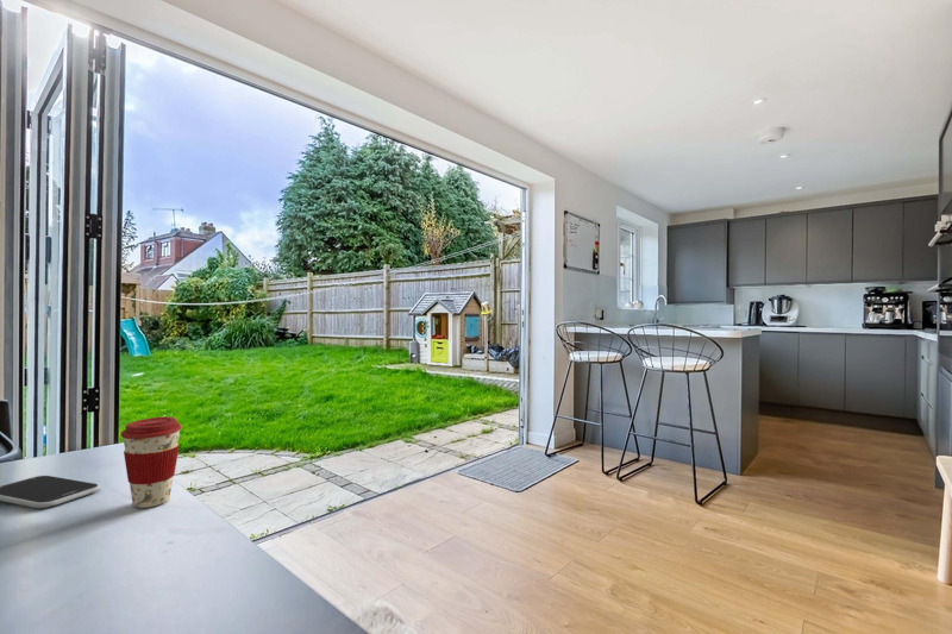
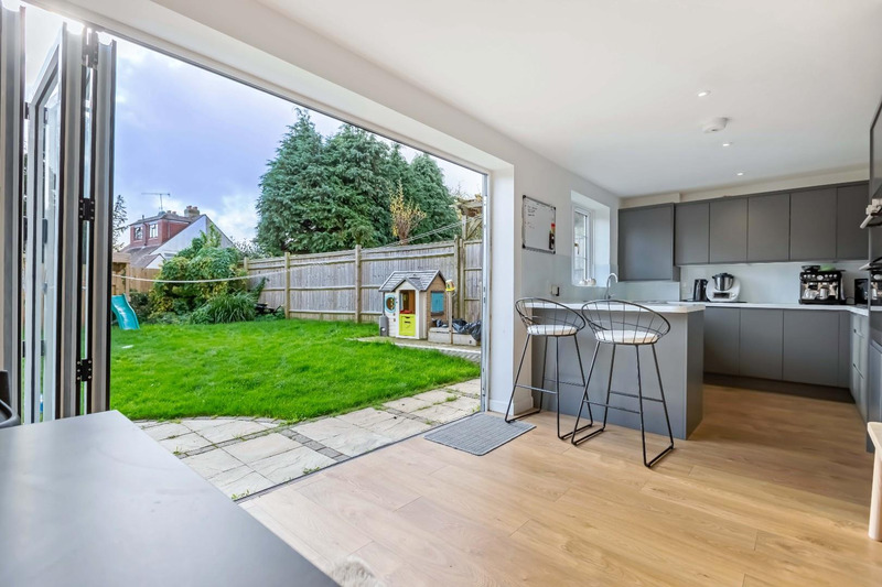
- smartphone (43, 490)
- coffee cup (151, 460)
